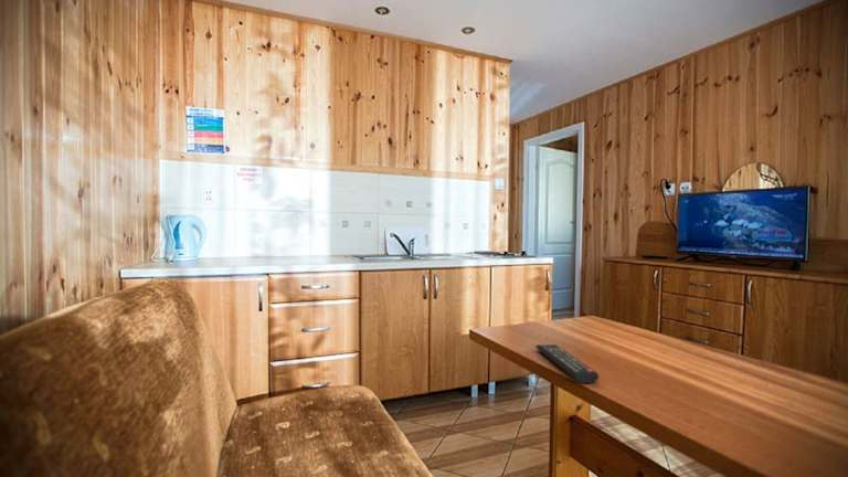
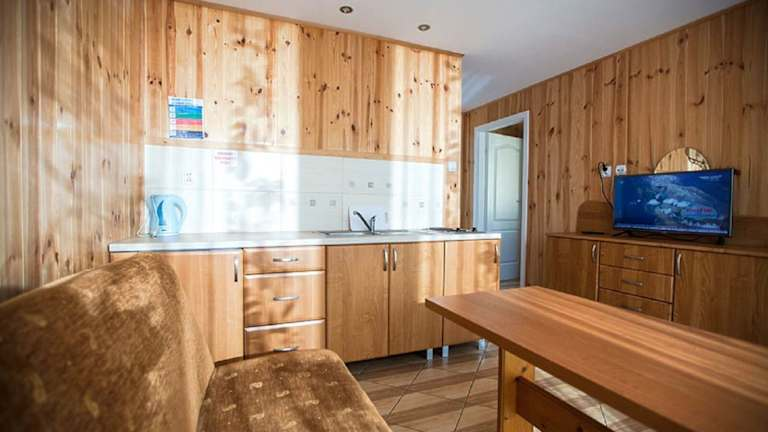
- remote control (563, 360)
